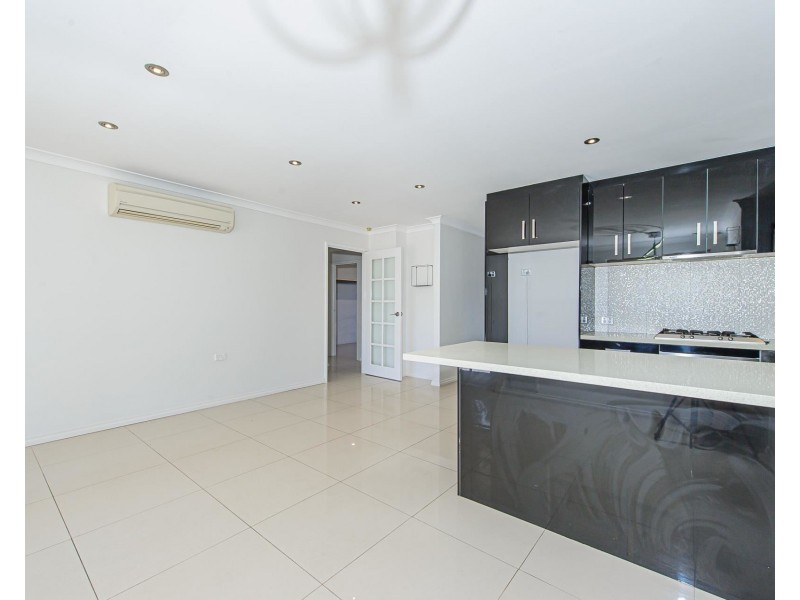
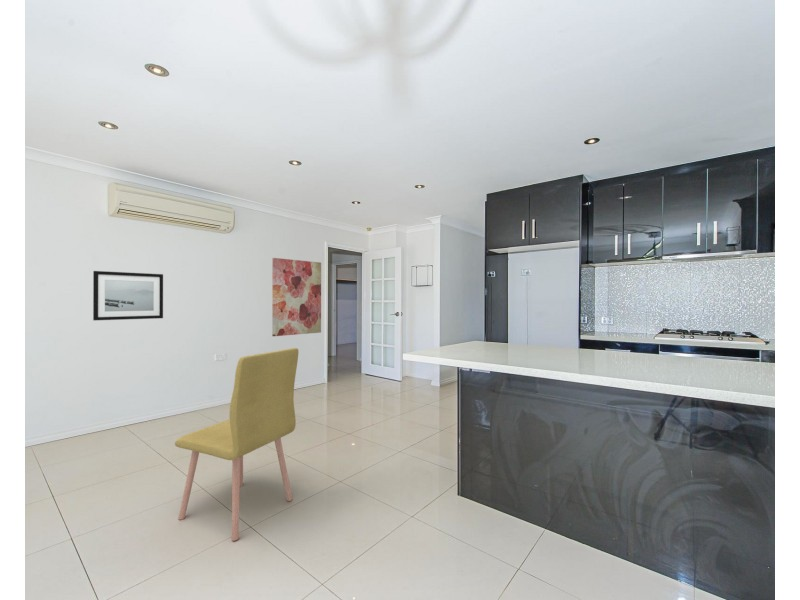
+ wall art (130, 295)
+ chair (238, 429)
+ wall art (298, 297)
